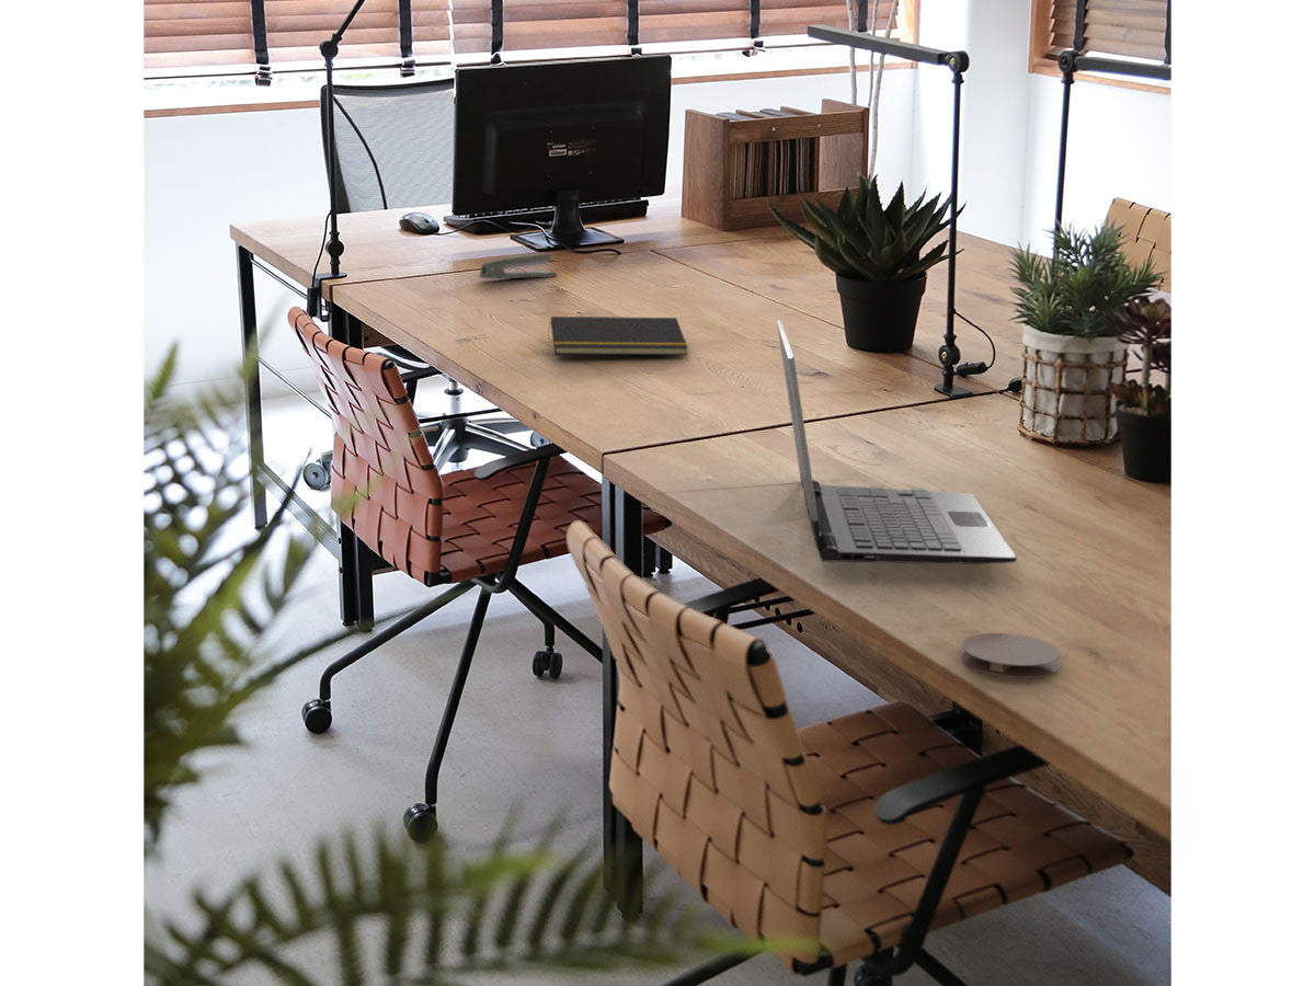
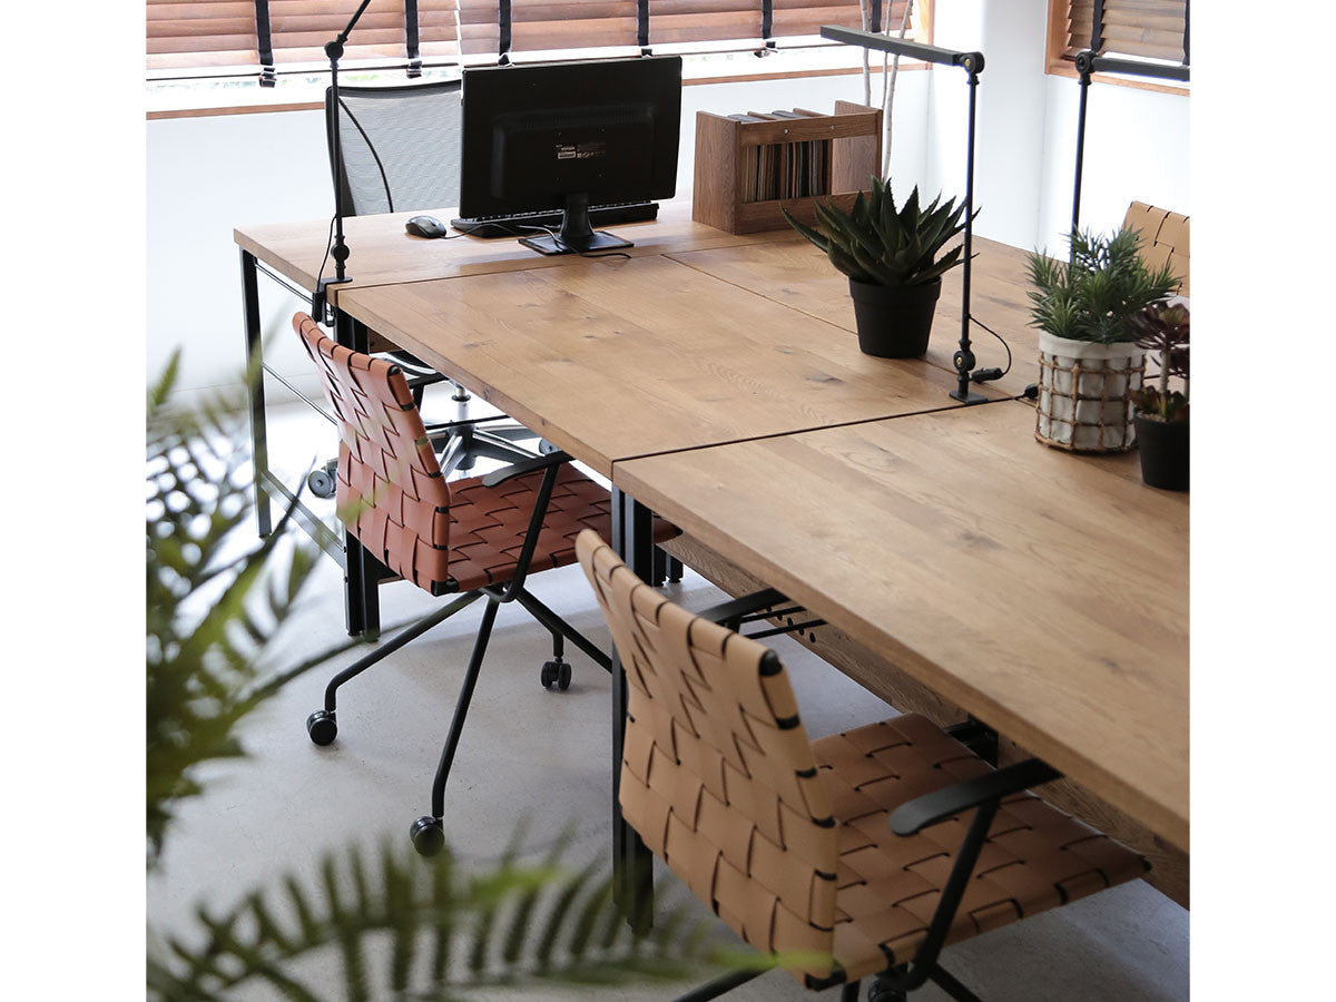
- stapler (518, 265)
- coaster (1010, 654)
- laptop (882, 488)
- notepad (617, 335)
